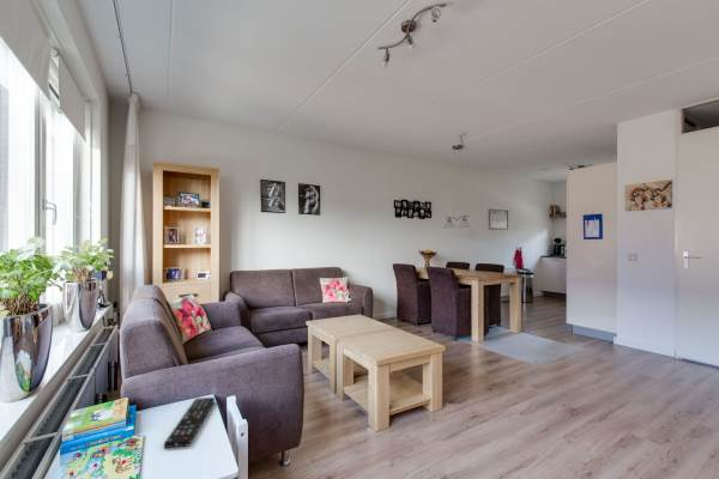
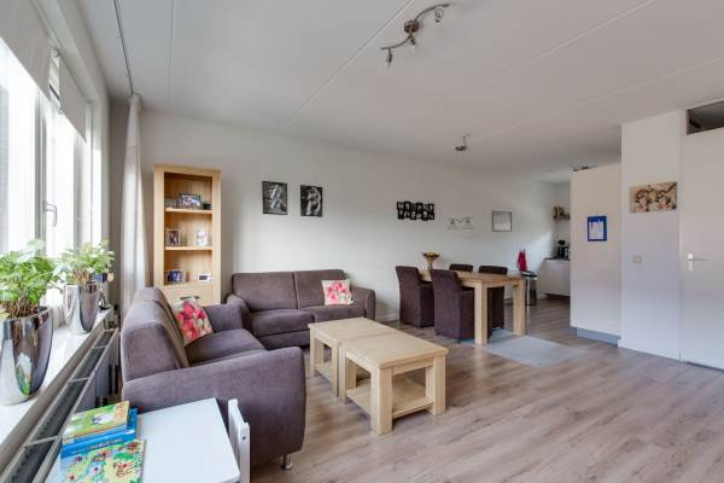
- remote control (192, 419)
